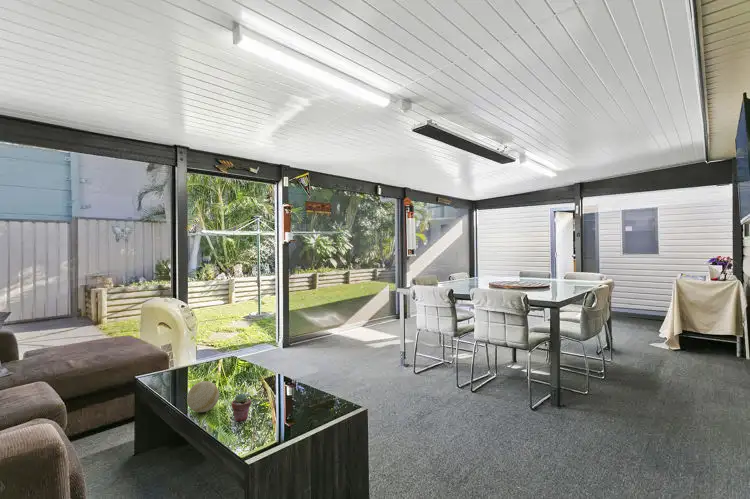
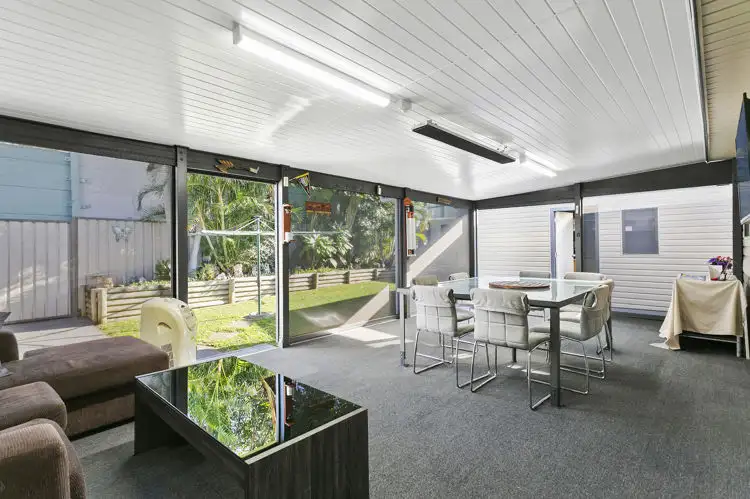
- potted succulent (241, 406)
- decorative ball (203, 396)
